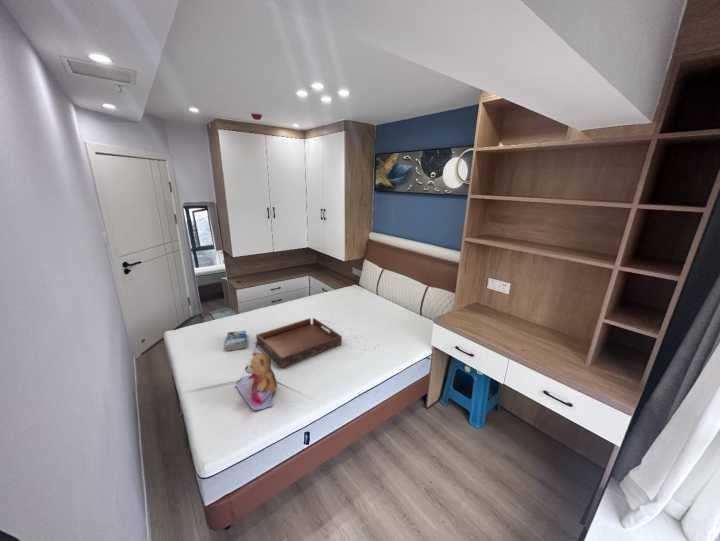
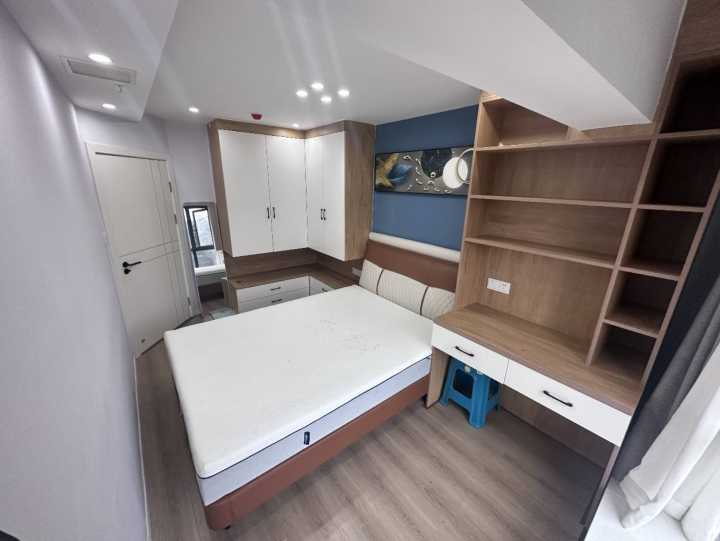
- teddy bear (253, 373)
- book (236, 339)
- serving tray (299, 339)
